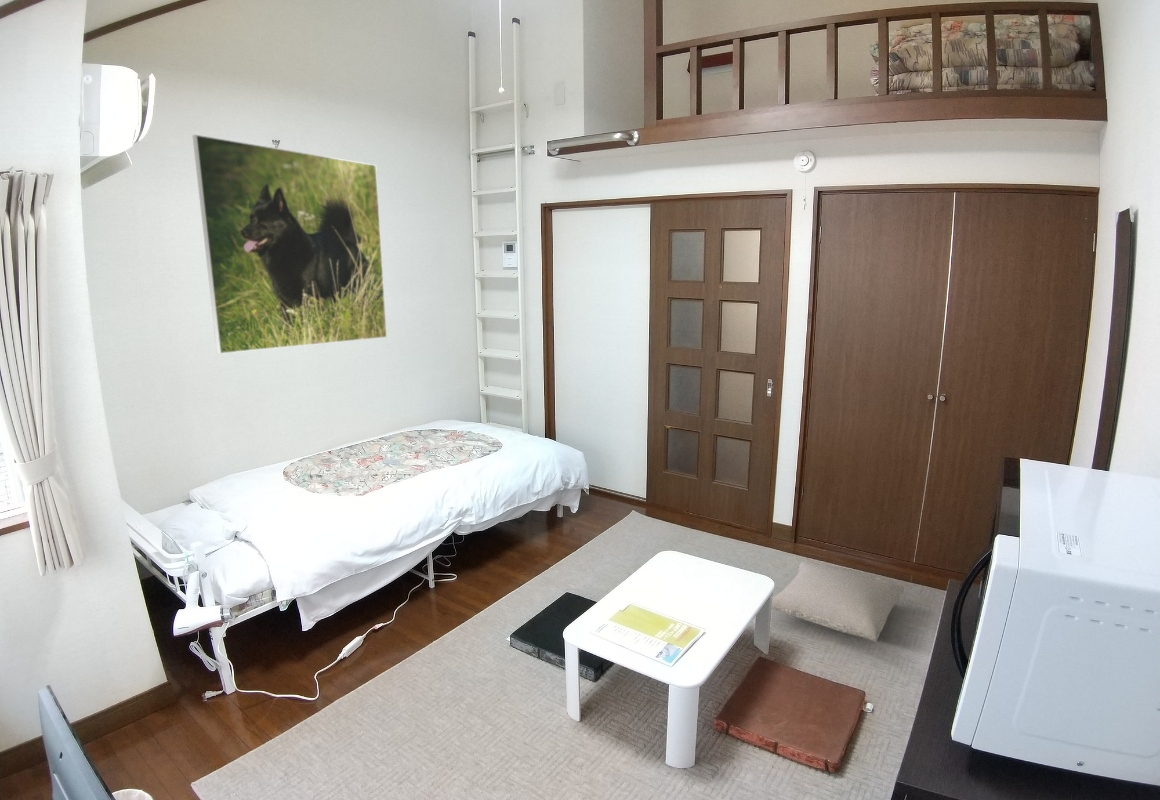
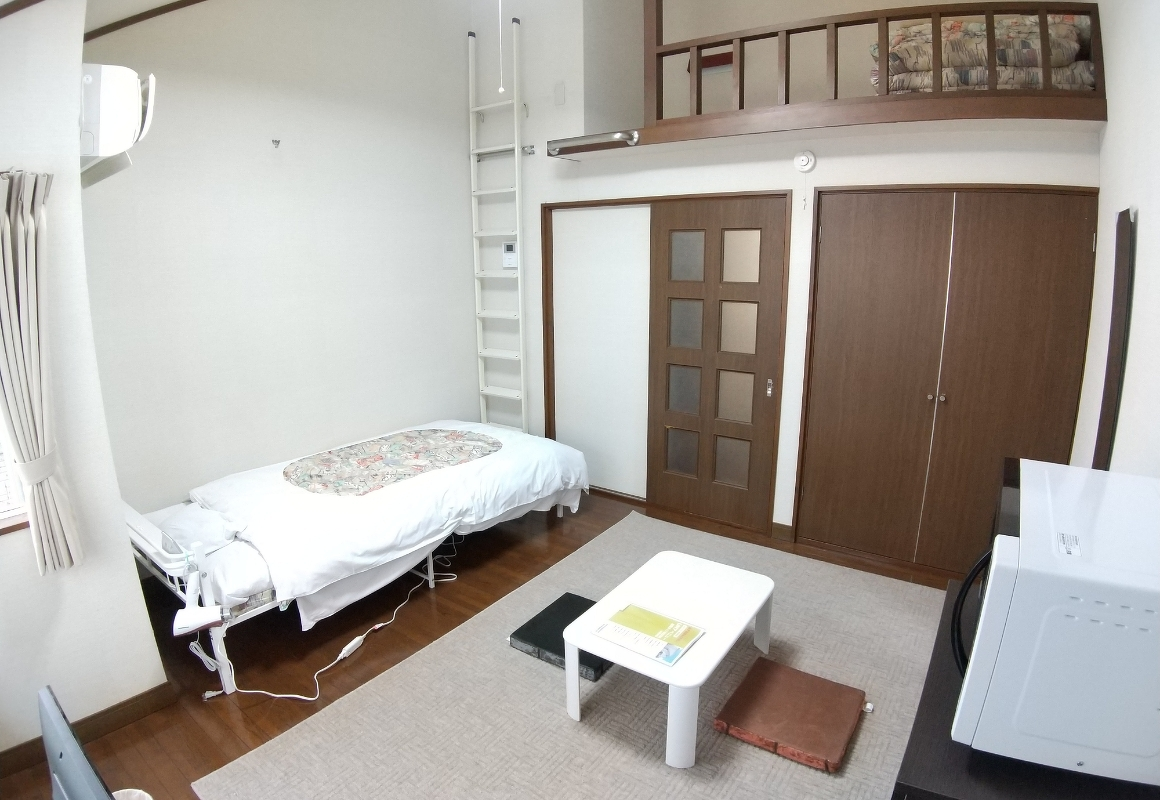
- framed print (303, 250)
- pillow (834, 596)
